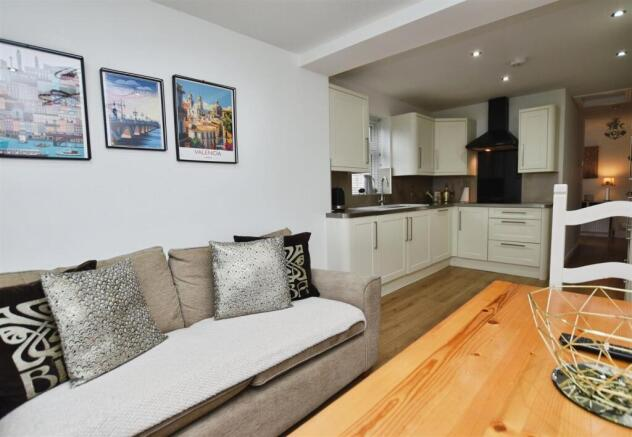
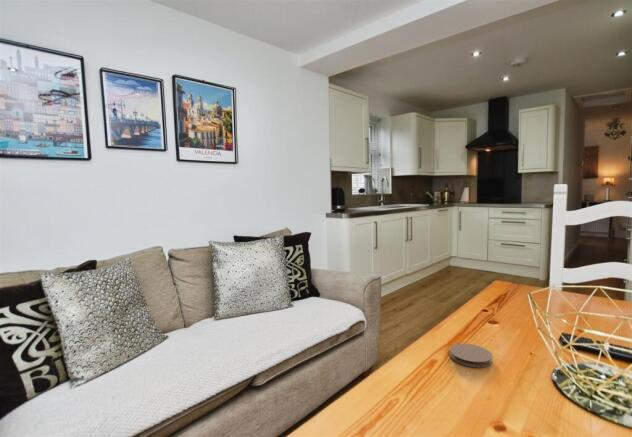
+ coaster (470, 354)
